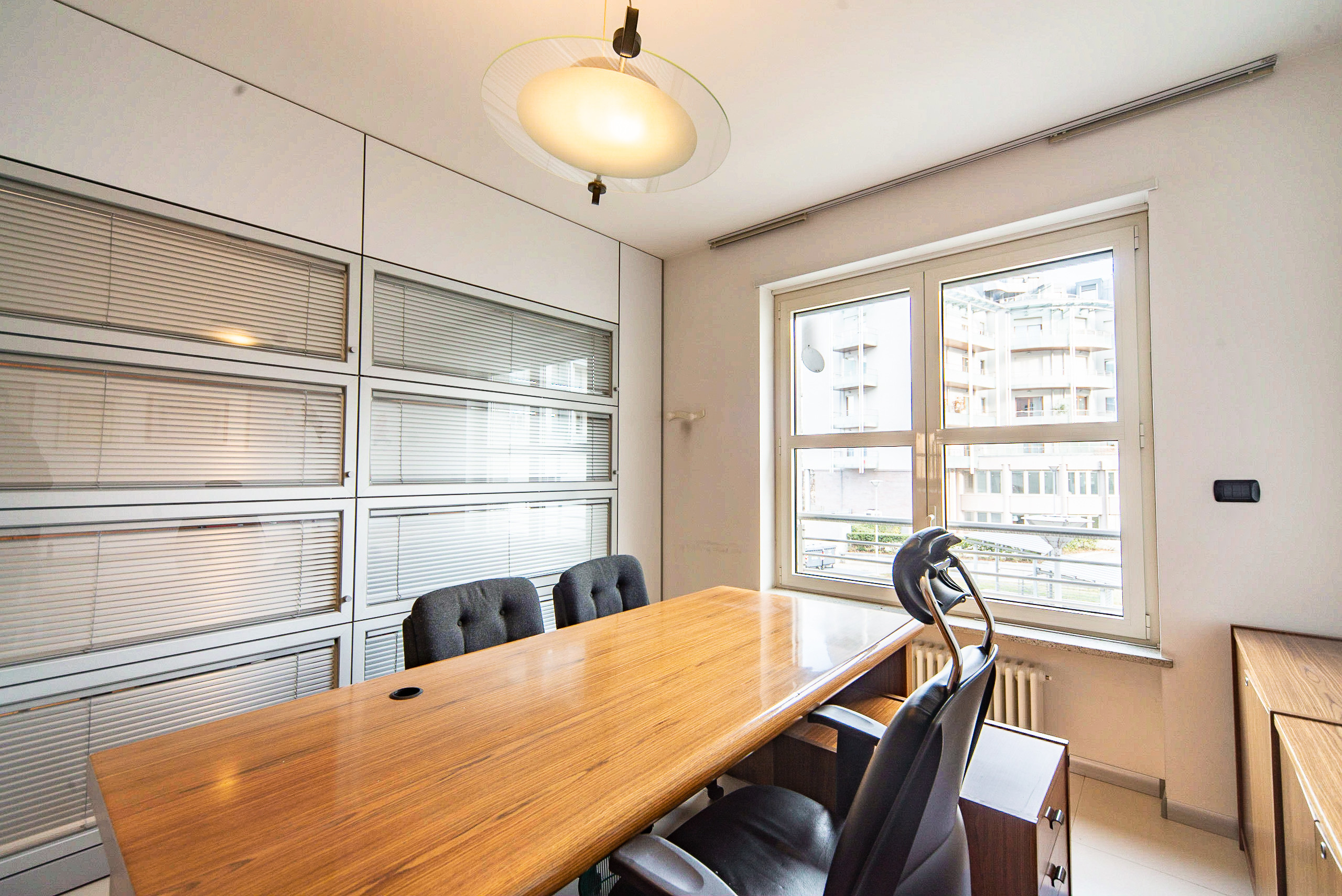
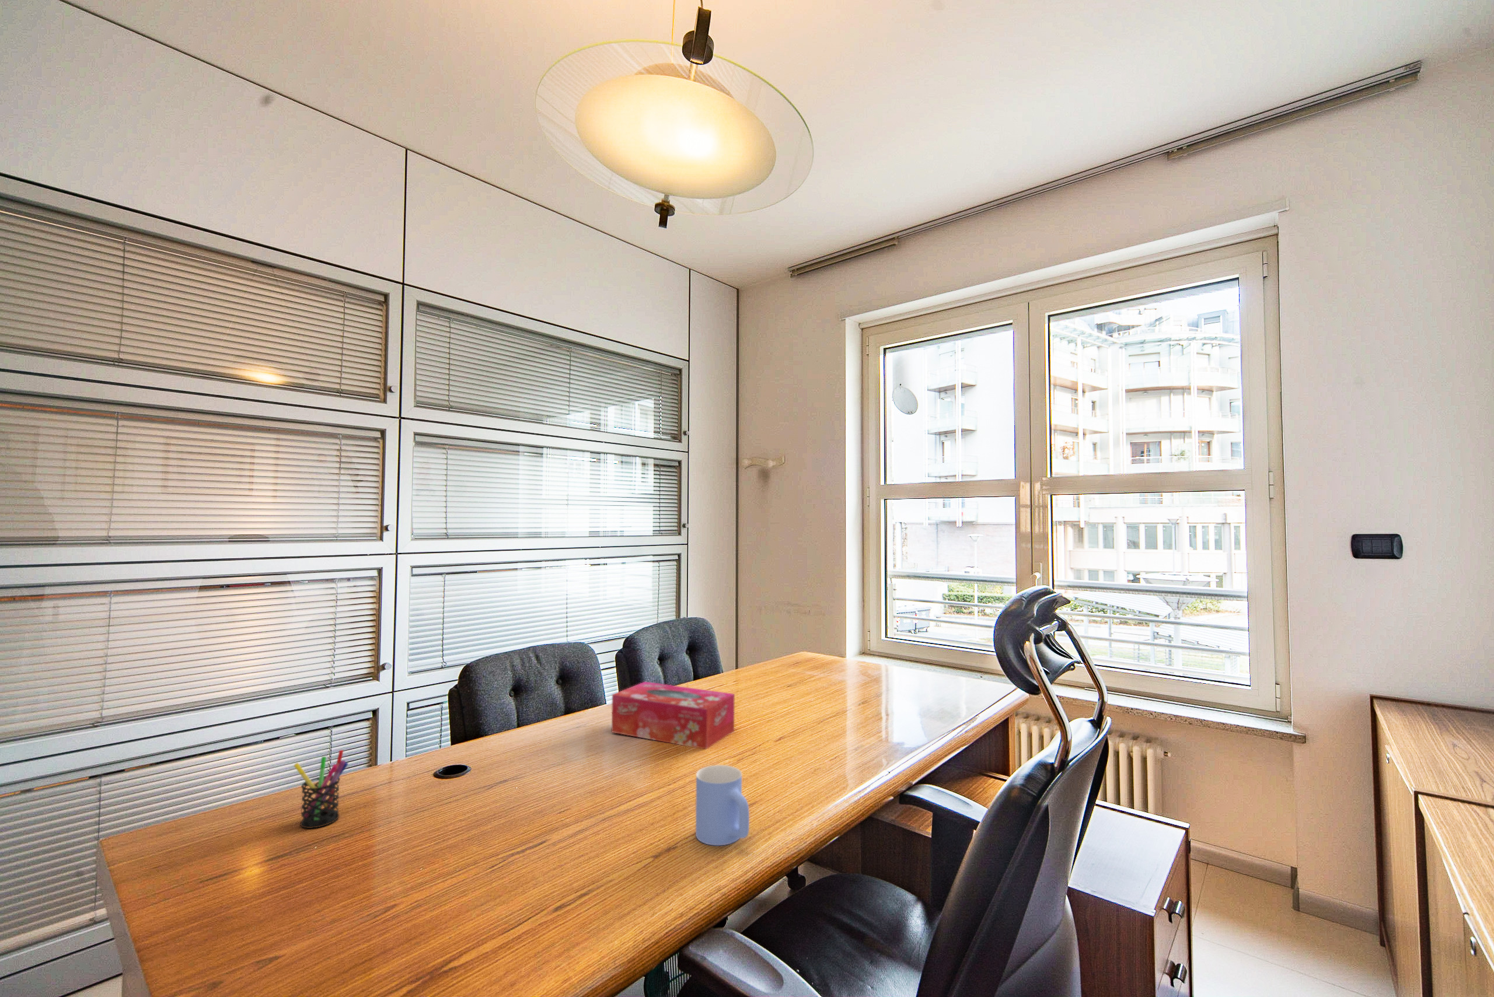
+ tissue box (672, 713)
+ mug (723, 808)
+ pen holder (323, 786)
